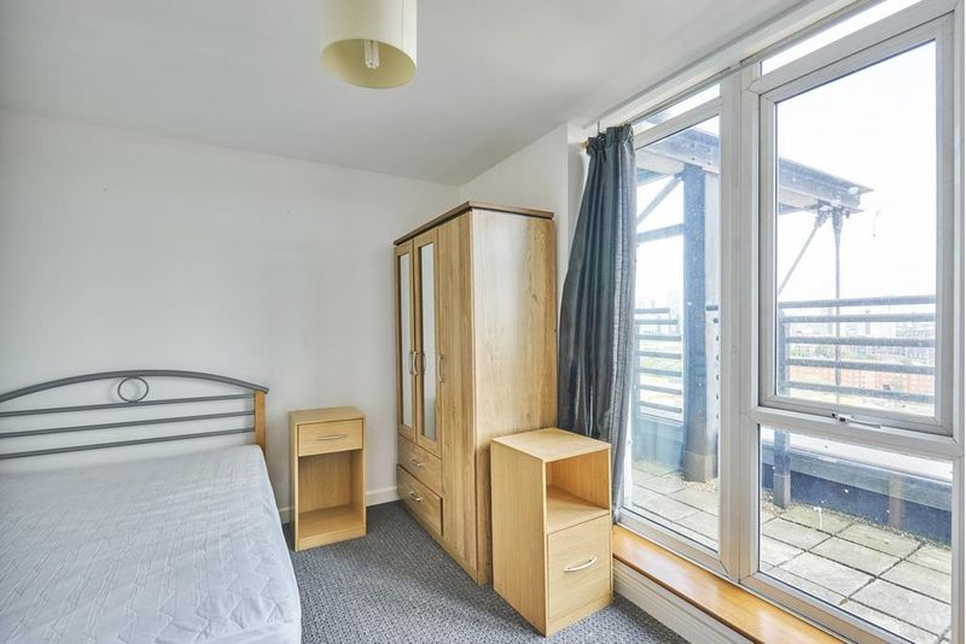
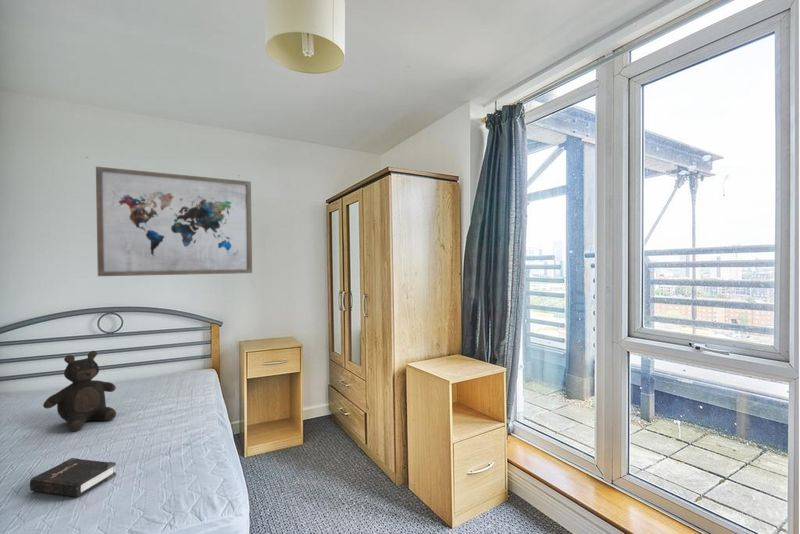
+ wall art (181, 224)
+ hardback book (74, 476)
+ teddy bear (85, 388)
